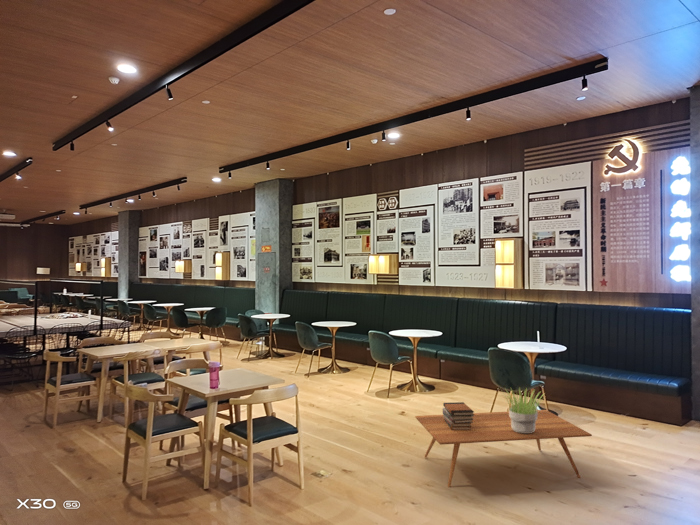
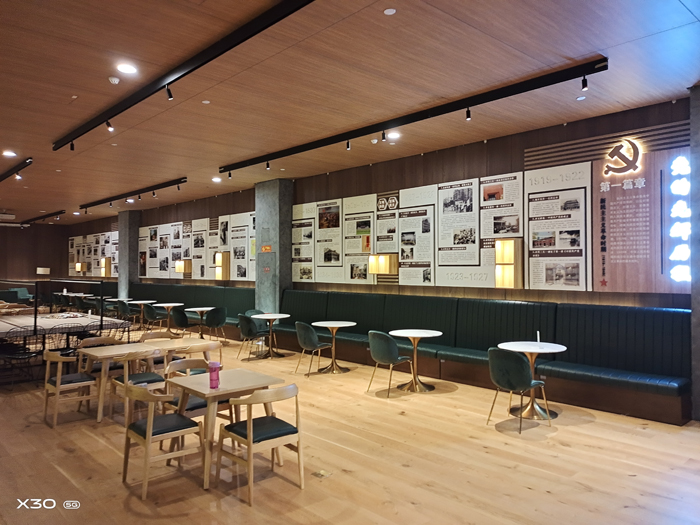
- potted plant (522, 411)
- book stack (457, 415)
- coffee table (496, 441)
